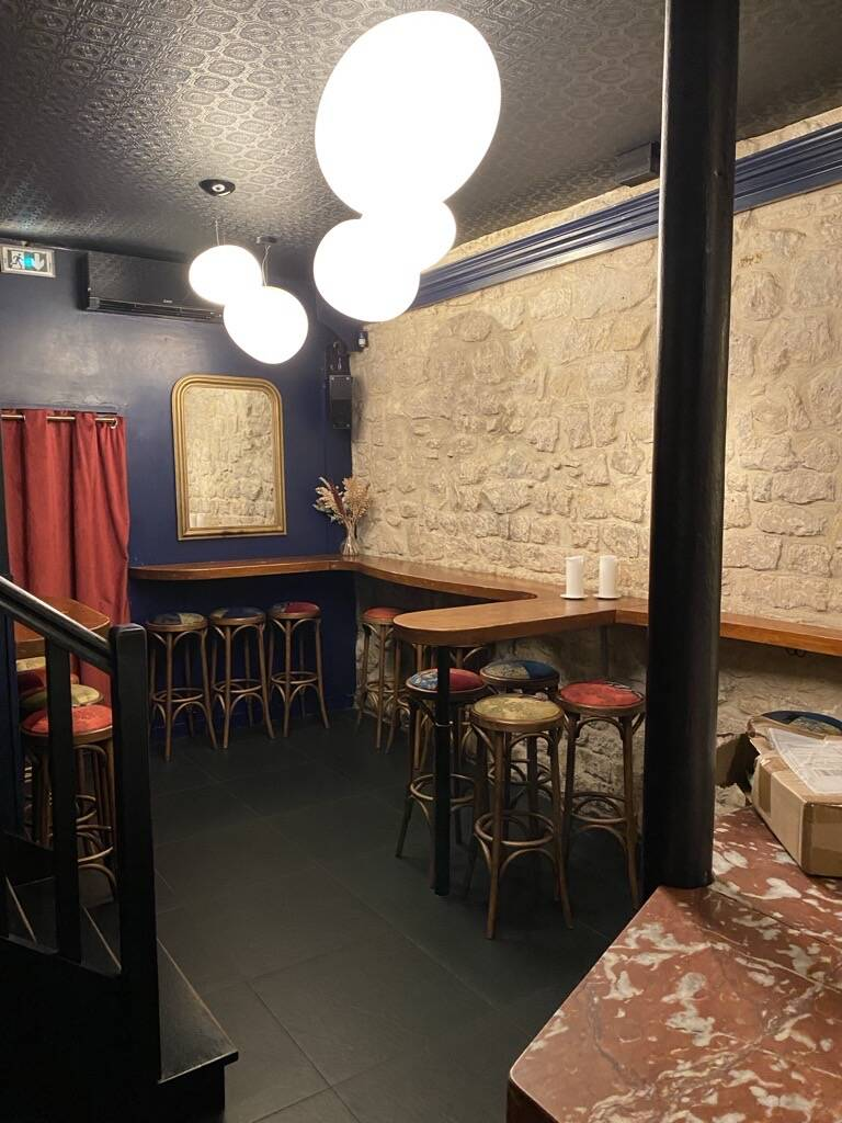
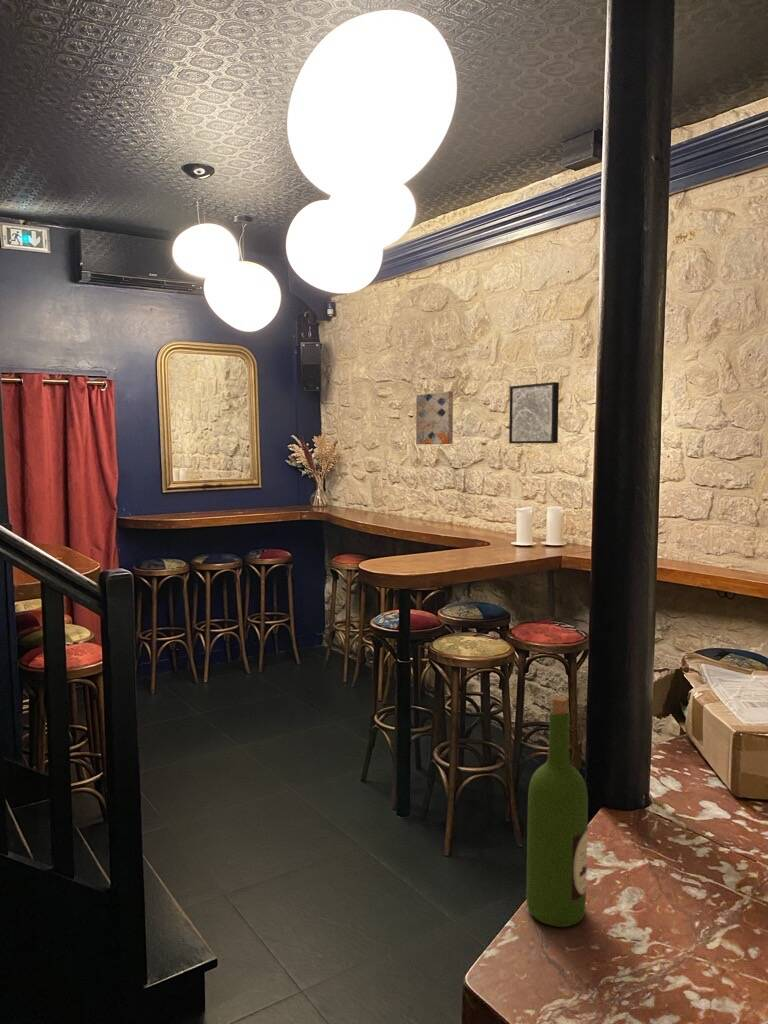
+ wall art (533, 413)
+ wall art (434, 419)
+ wine bottle (557, 805)
